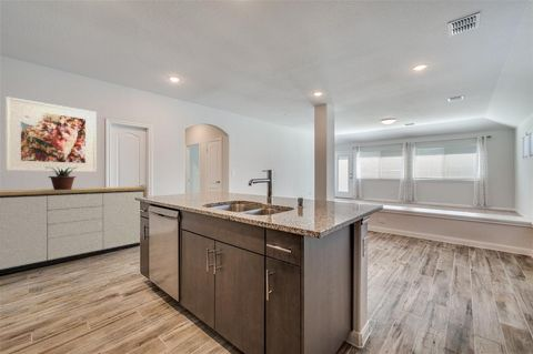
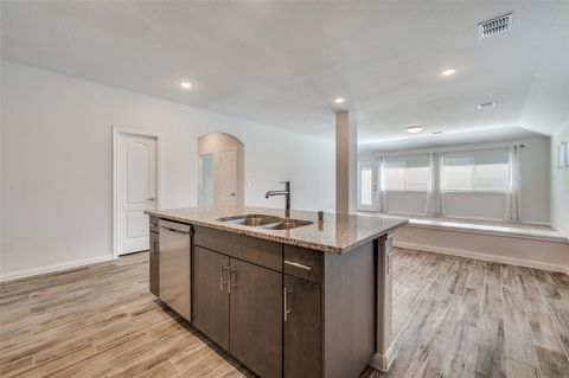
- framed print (56, 138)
- potted plant (62, 178)
- sideboard (73, 222)
